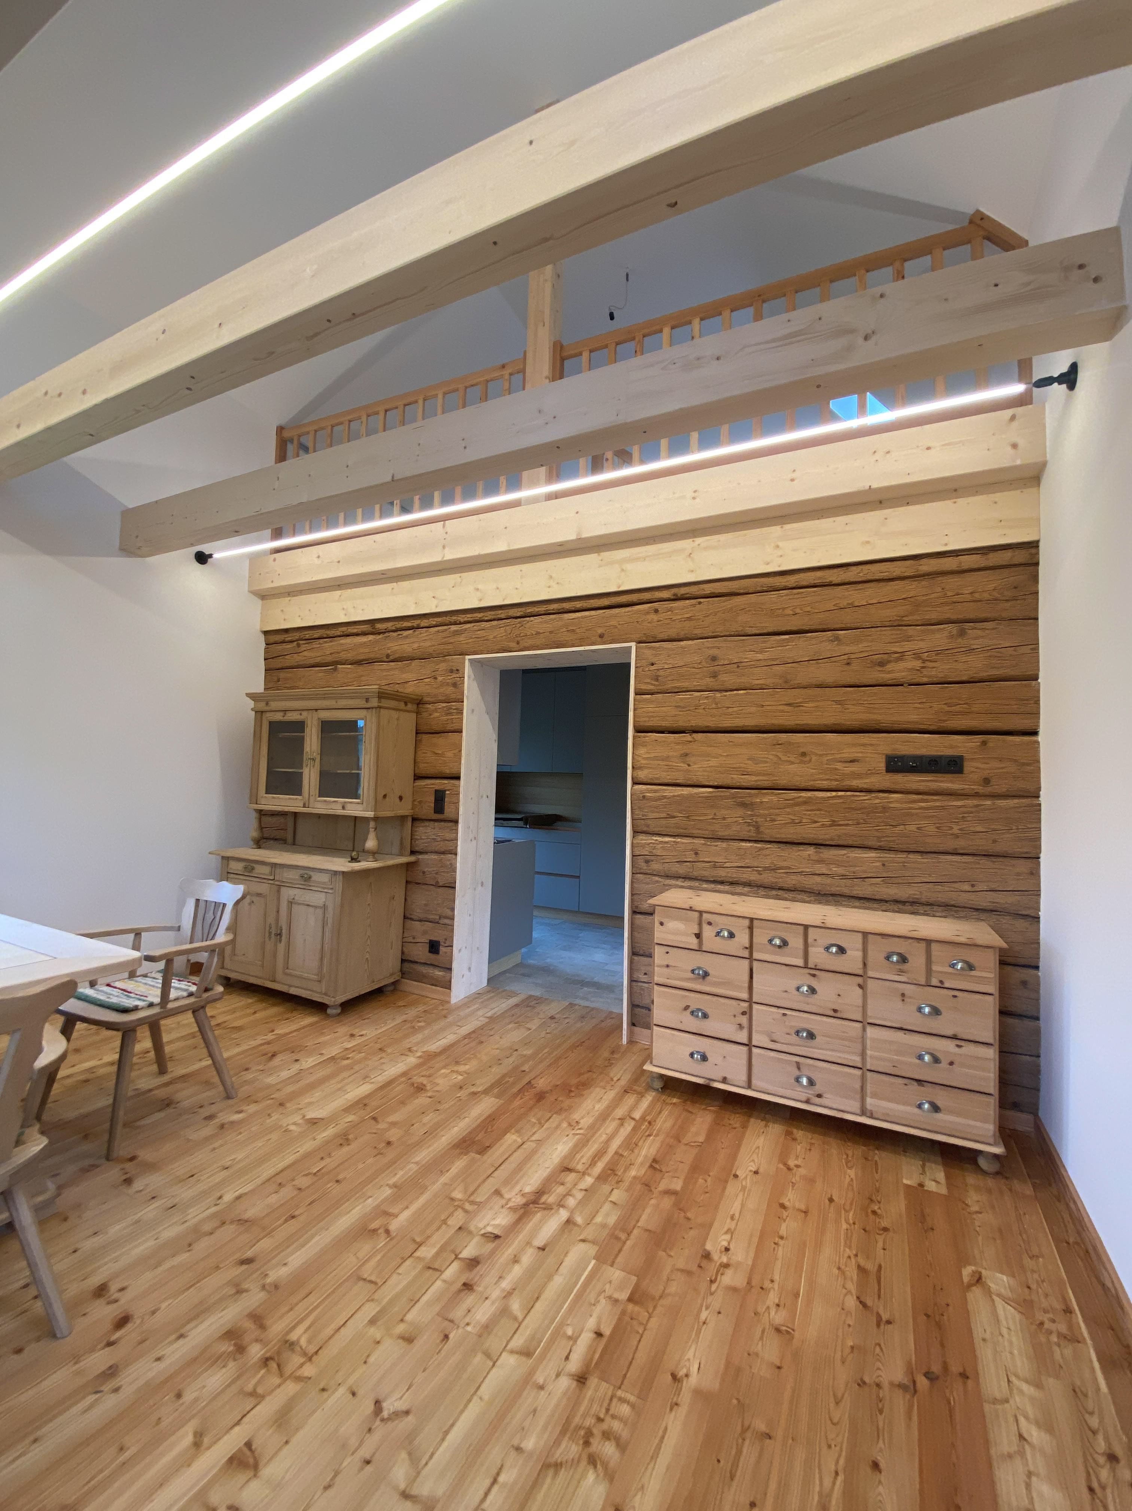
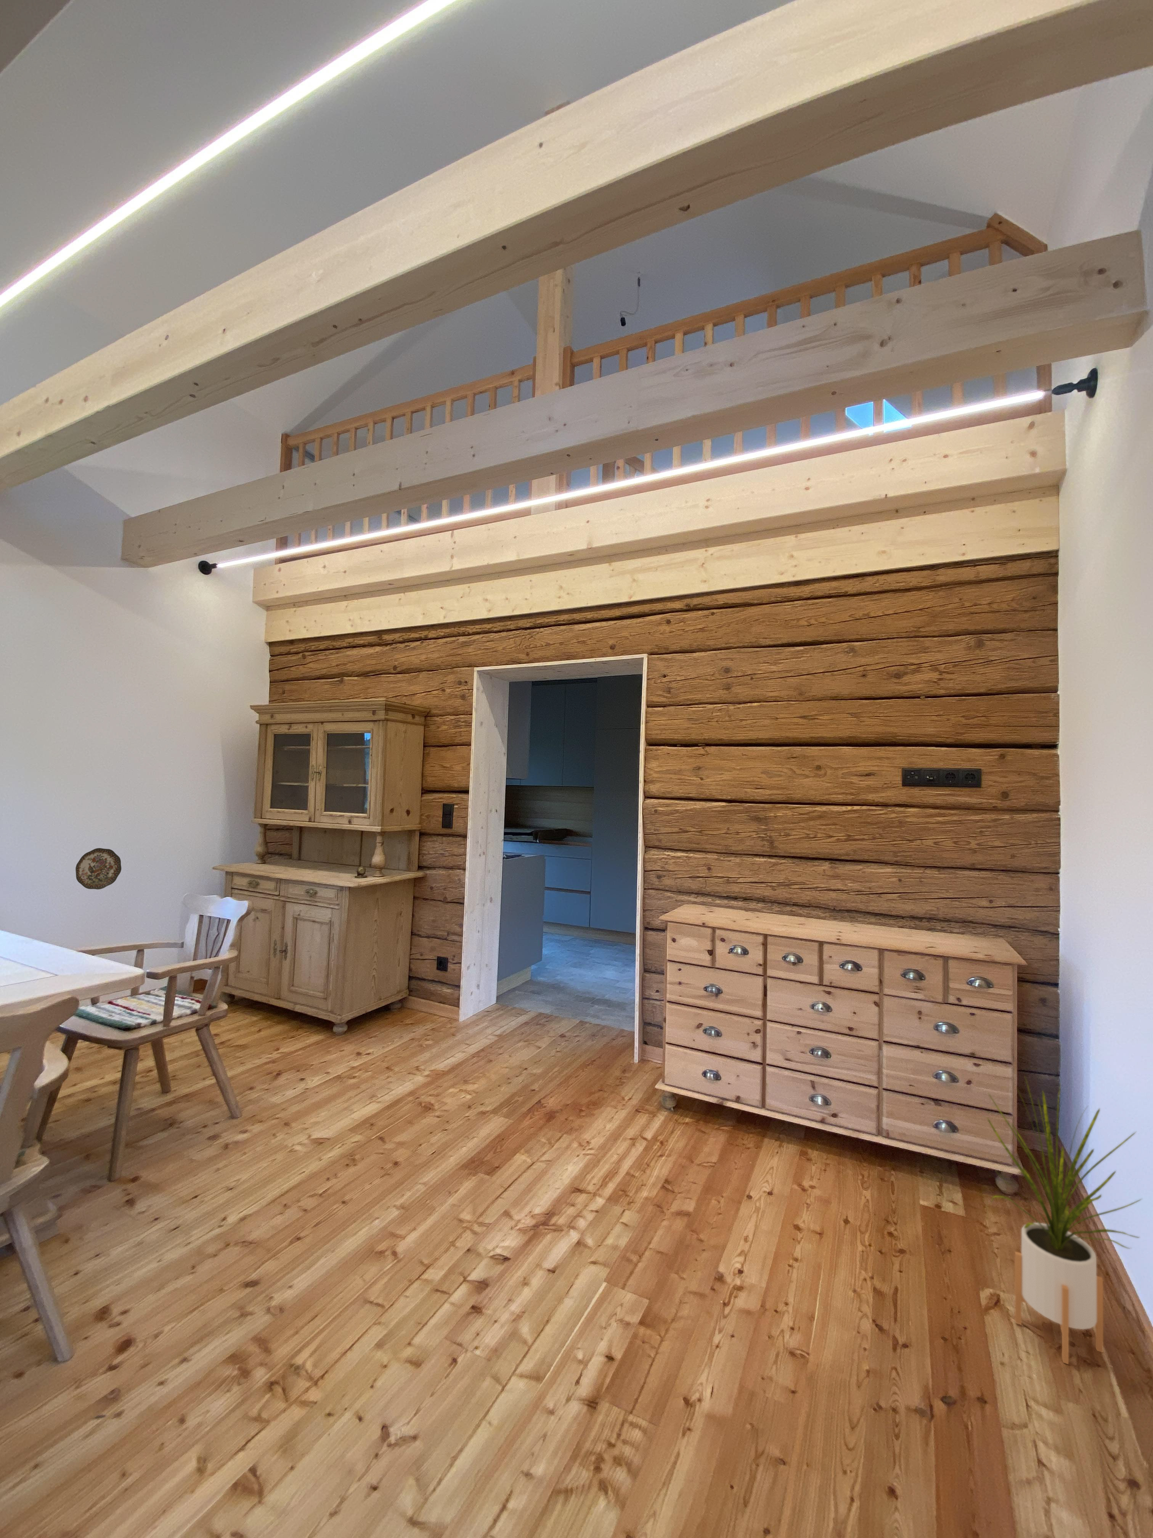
+ decorative plate (98, 868)
+ house plant (1062, 1216)
